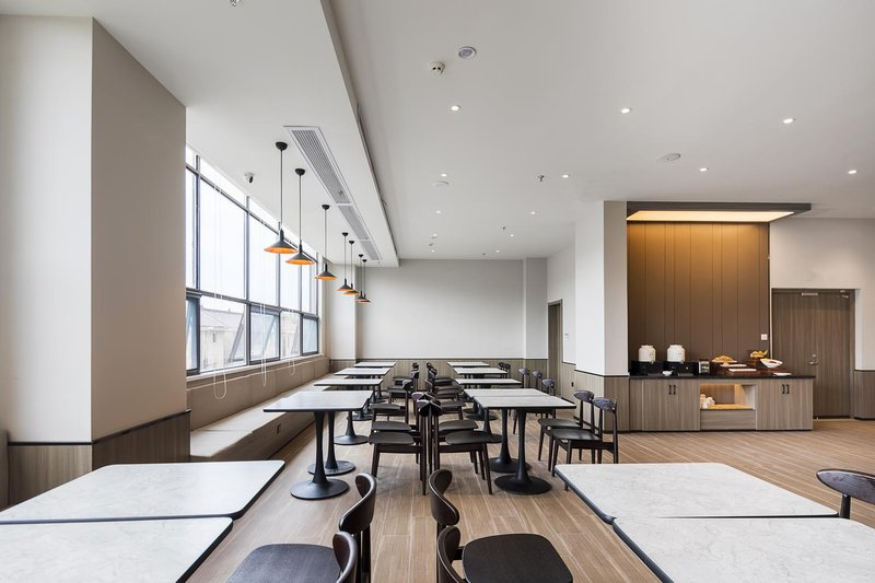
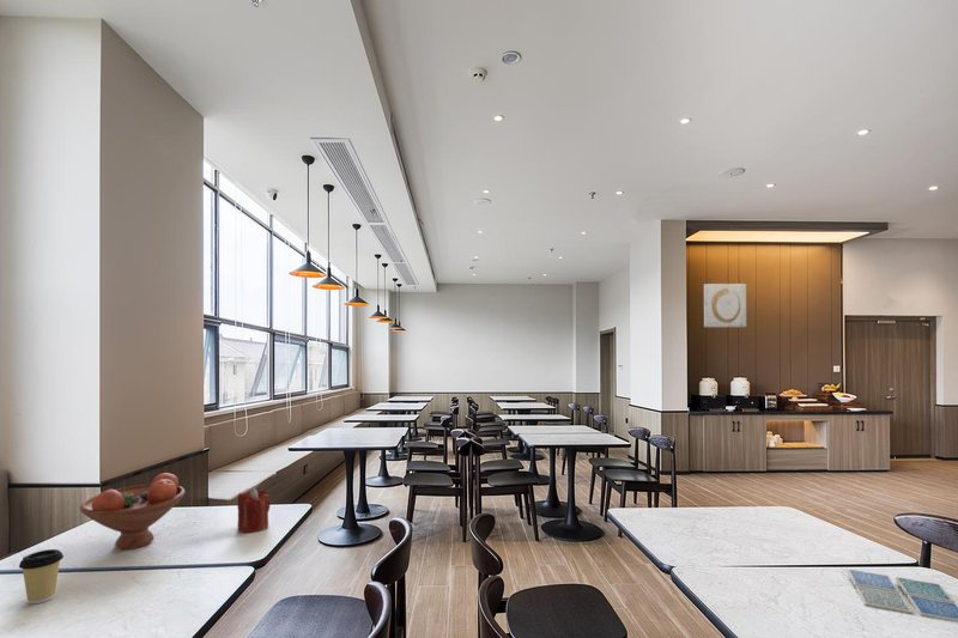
+ wall art (724, 305)
+ fruit bowl (134, 511)
+ candle (253, 508)
+ drink coaster (902, 596)
+ coffee cup (41, 576)
